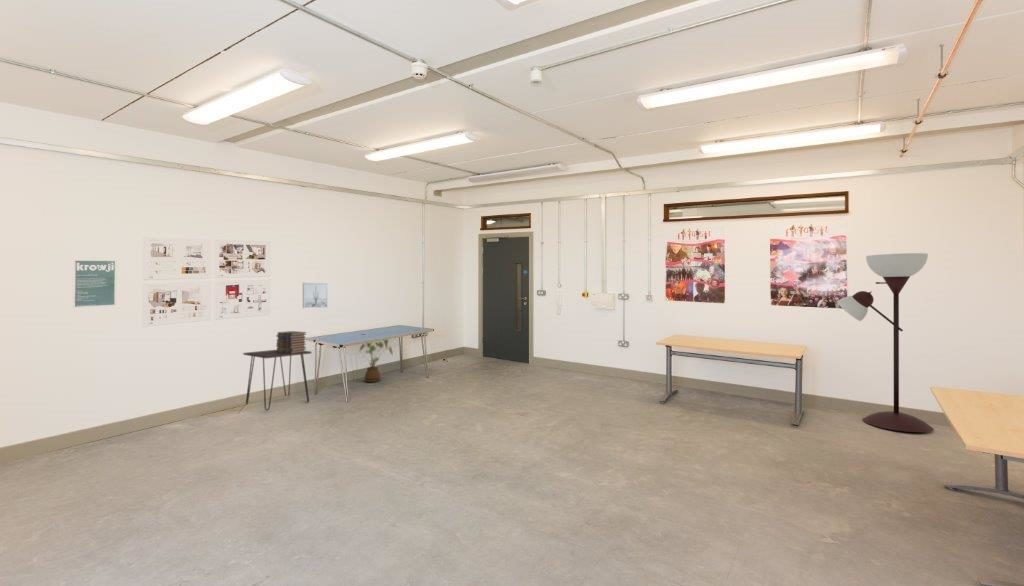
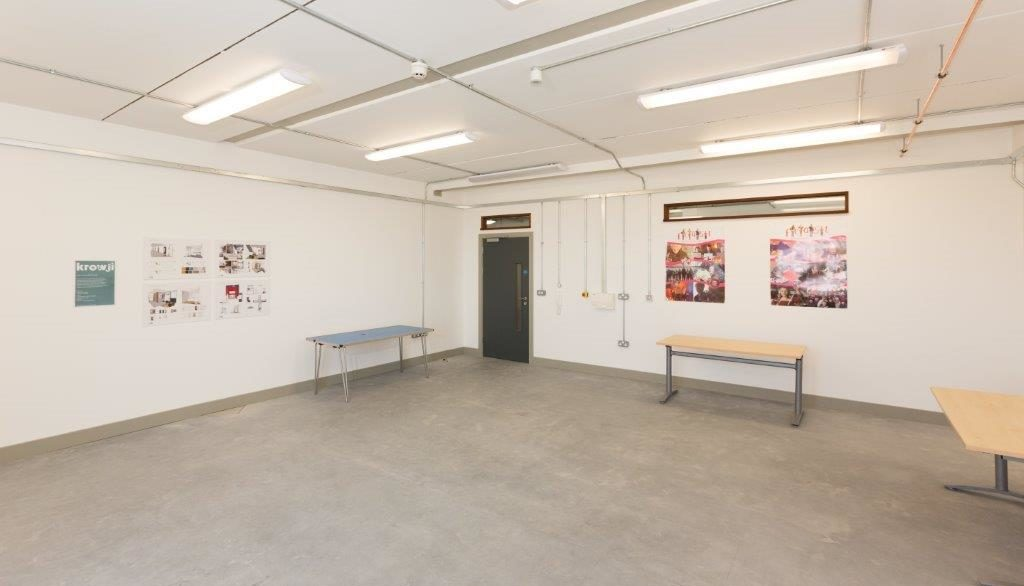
- house plant (375, 359)
- floor lamp (894, 339)
- wall art (315, 295)
- book stack (291, 341)
- desk (273, 377)
